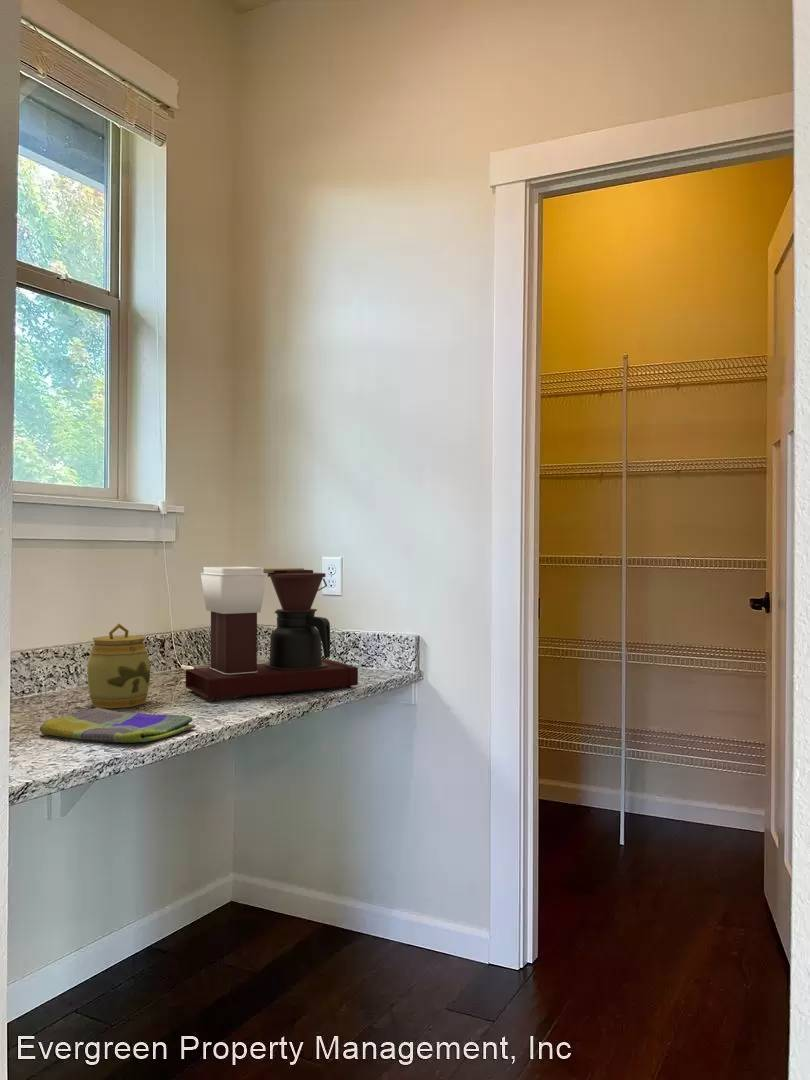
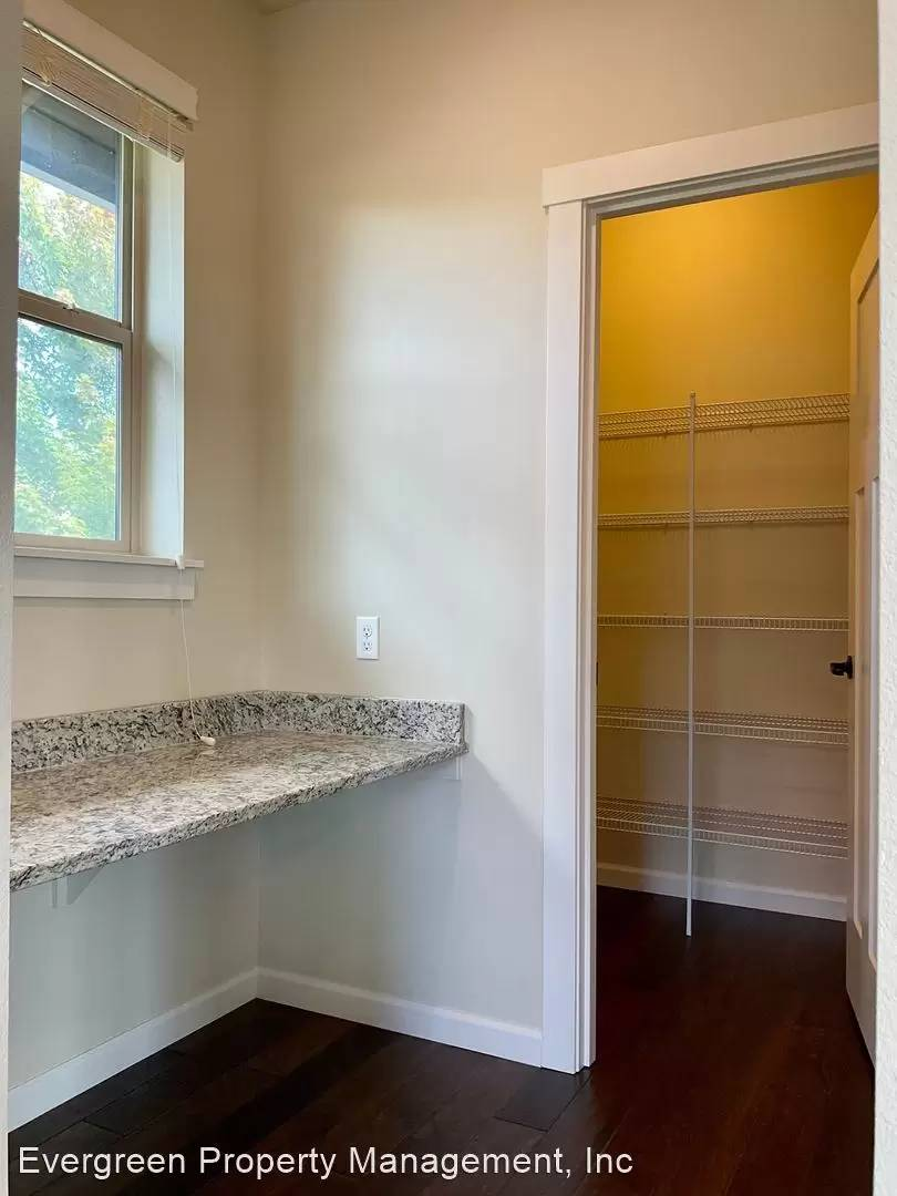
- dish towel (117, 724)
- coffee maker (274, 630)
- jar (118, 663)
